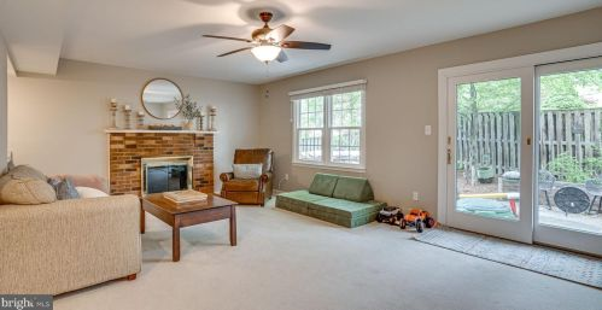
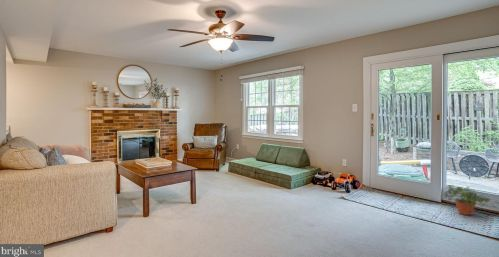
+ potted plant (469, 201)
